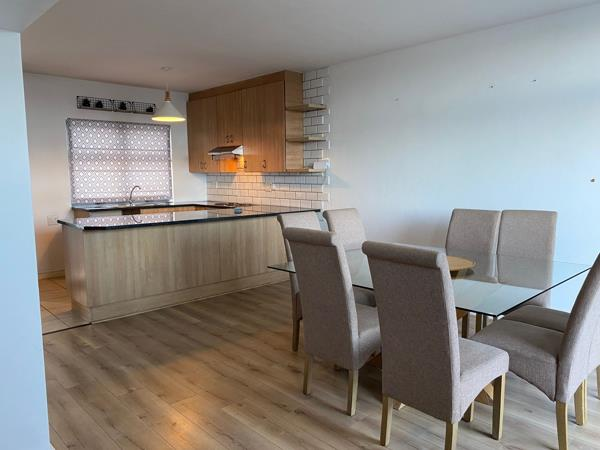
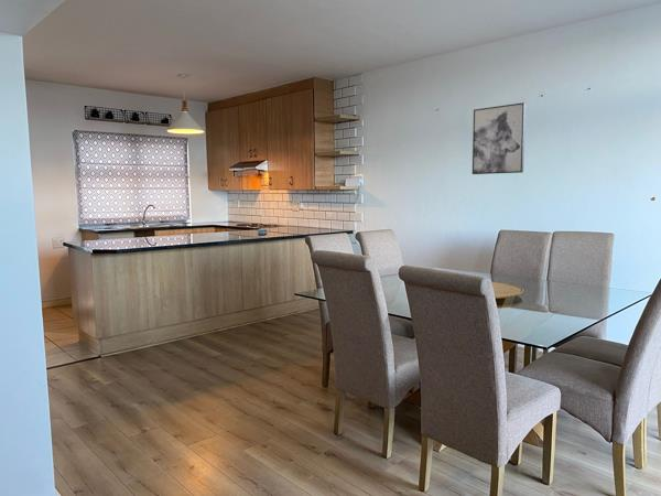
+ wall art (497, 140)
